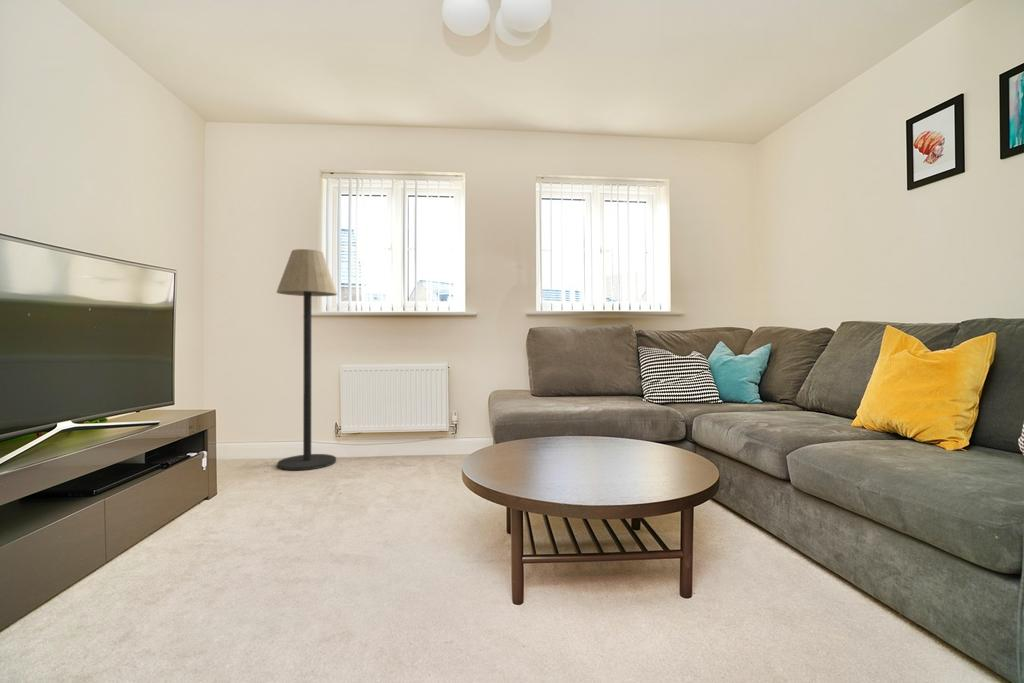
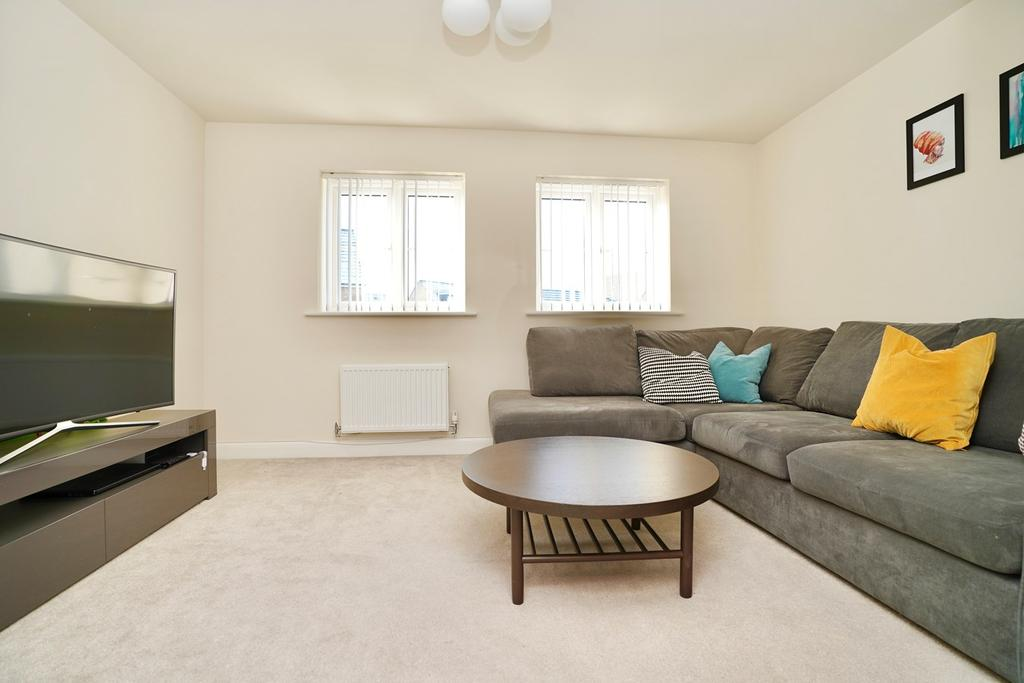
- floor lamp (307, 357)
